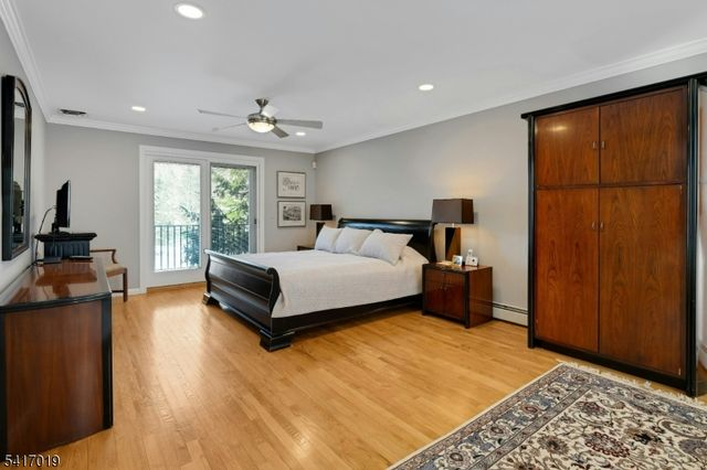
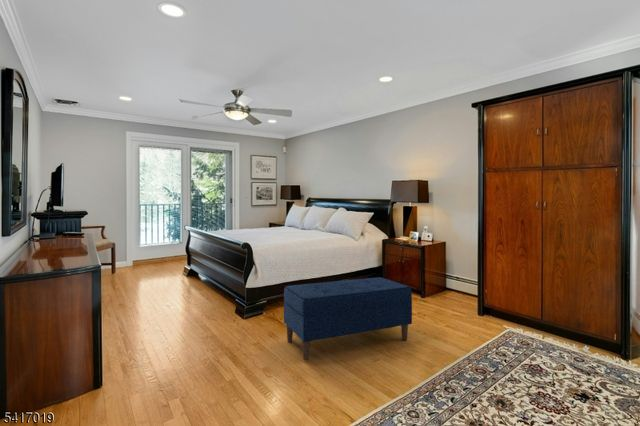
+ bench (347, 313)
